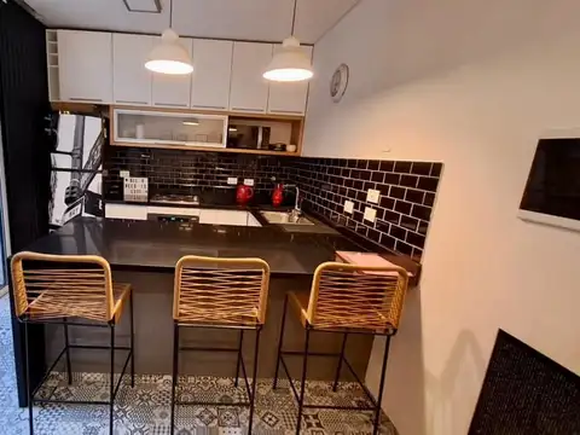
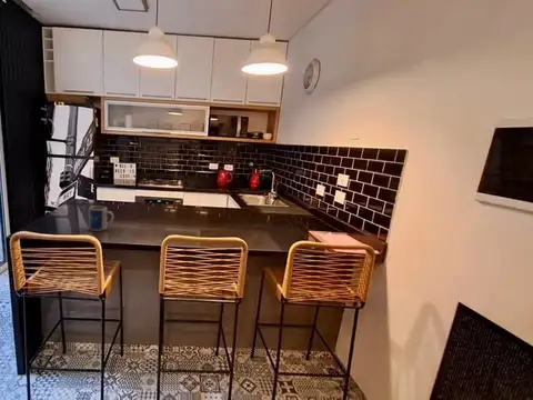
+ mug (101, 218)
